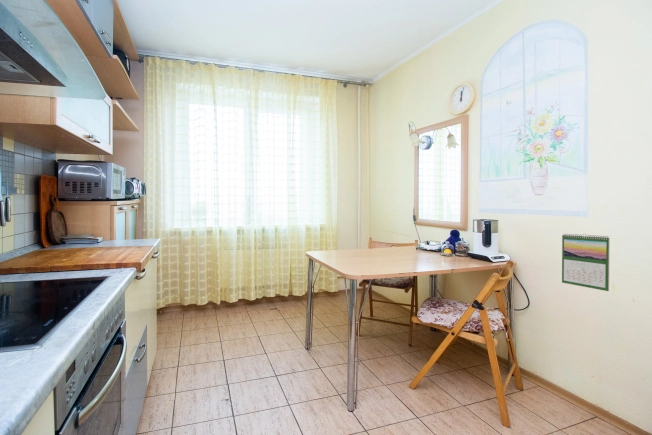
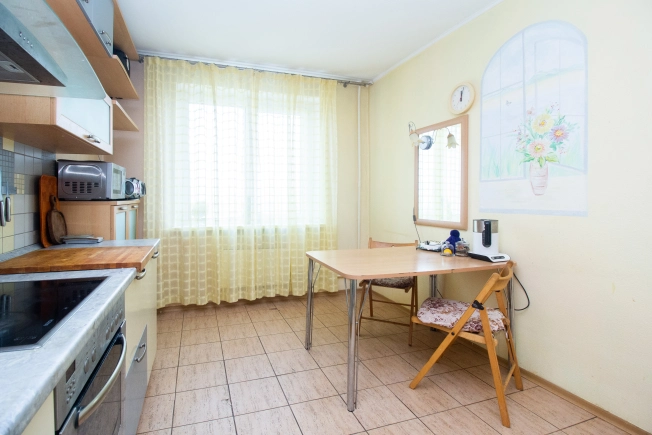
- calendar (584, 260)
